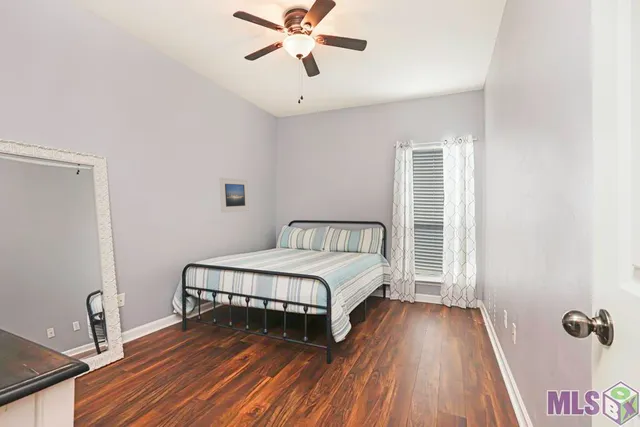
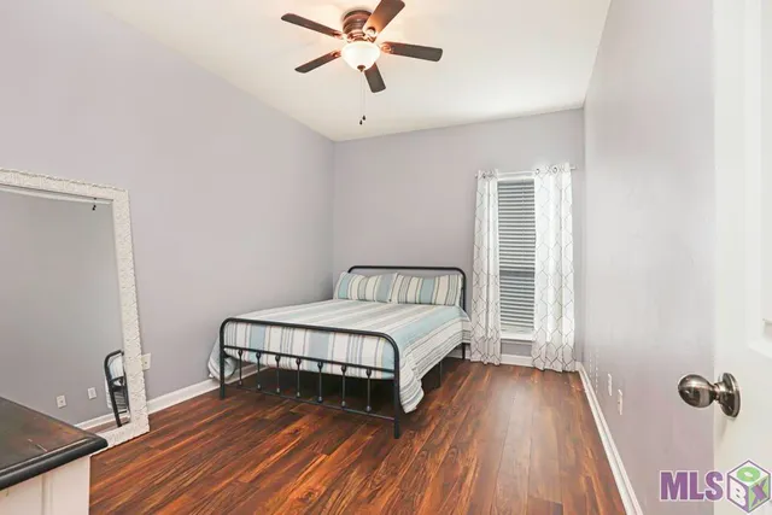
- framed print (235, 195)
